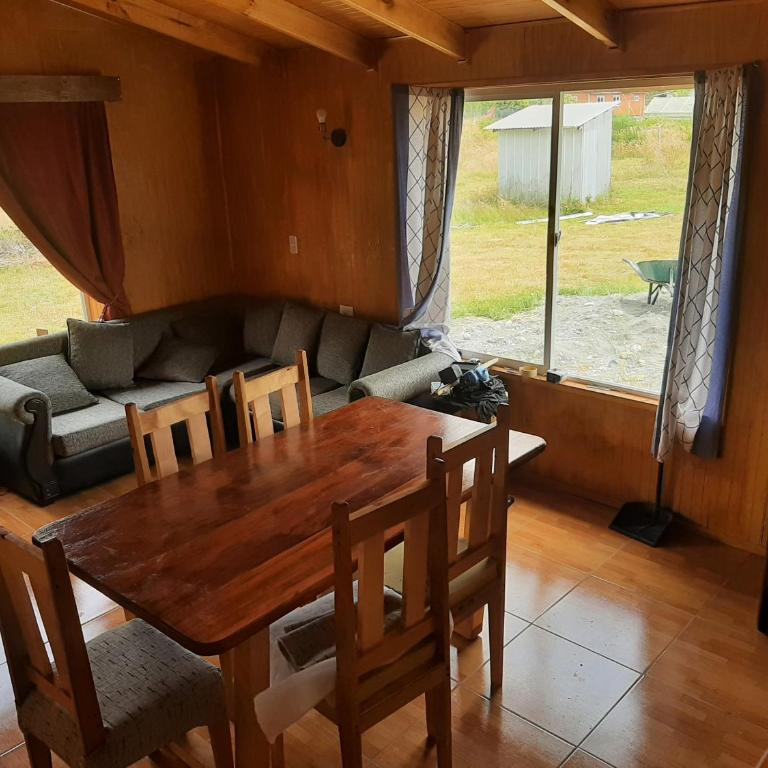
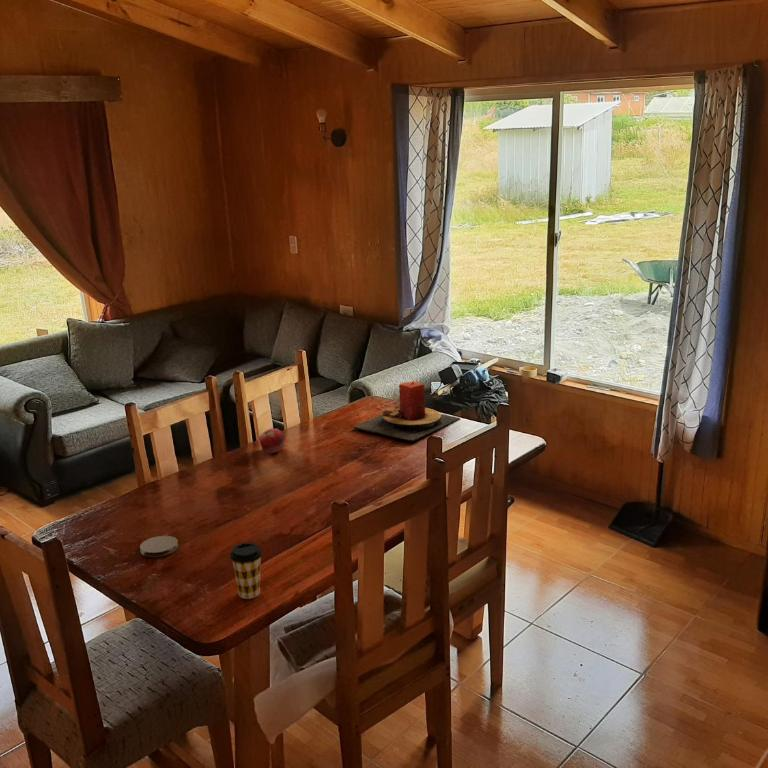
+ candle (407, 403)
+ coaster (159, 546)
+ coffee cup (247, 571)
+ fruit (271, 440)
